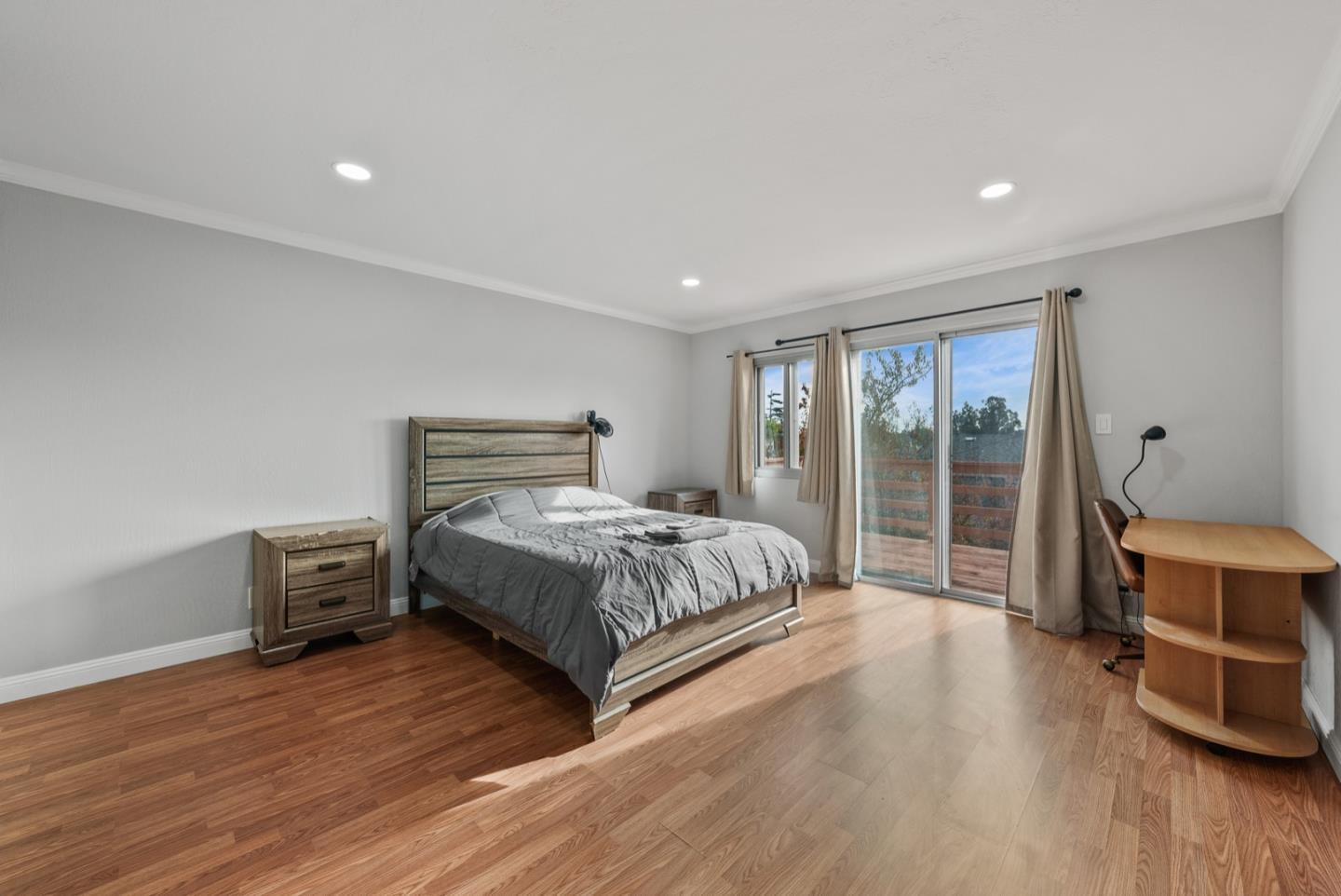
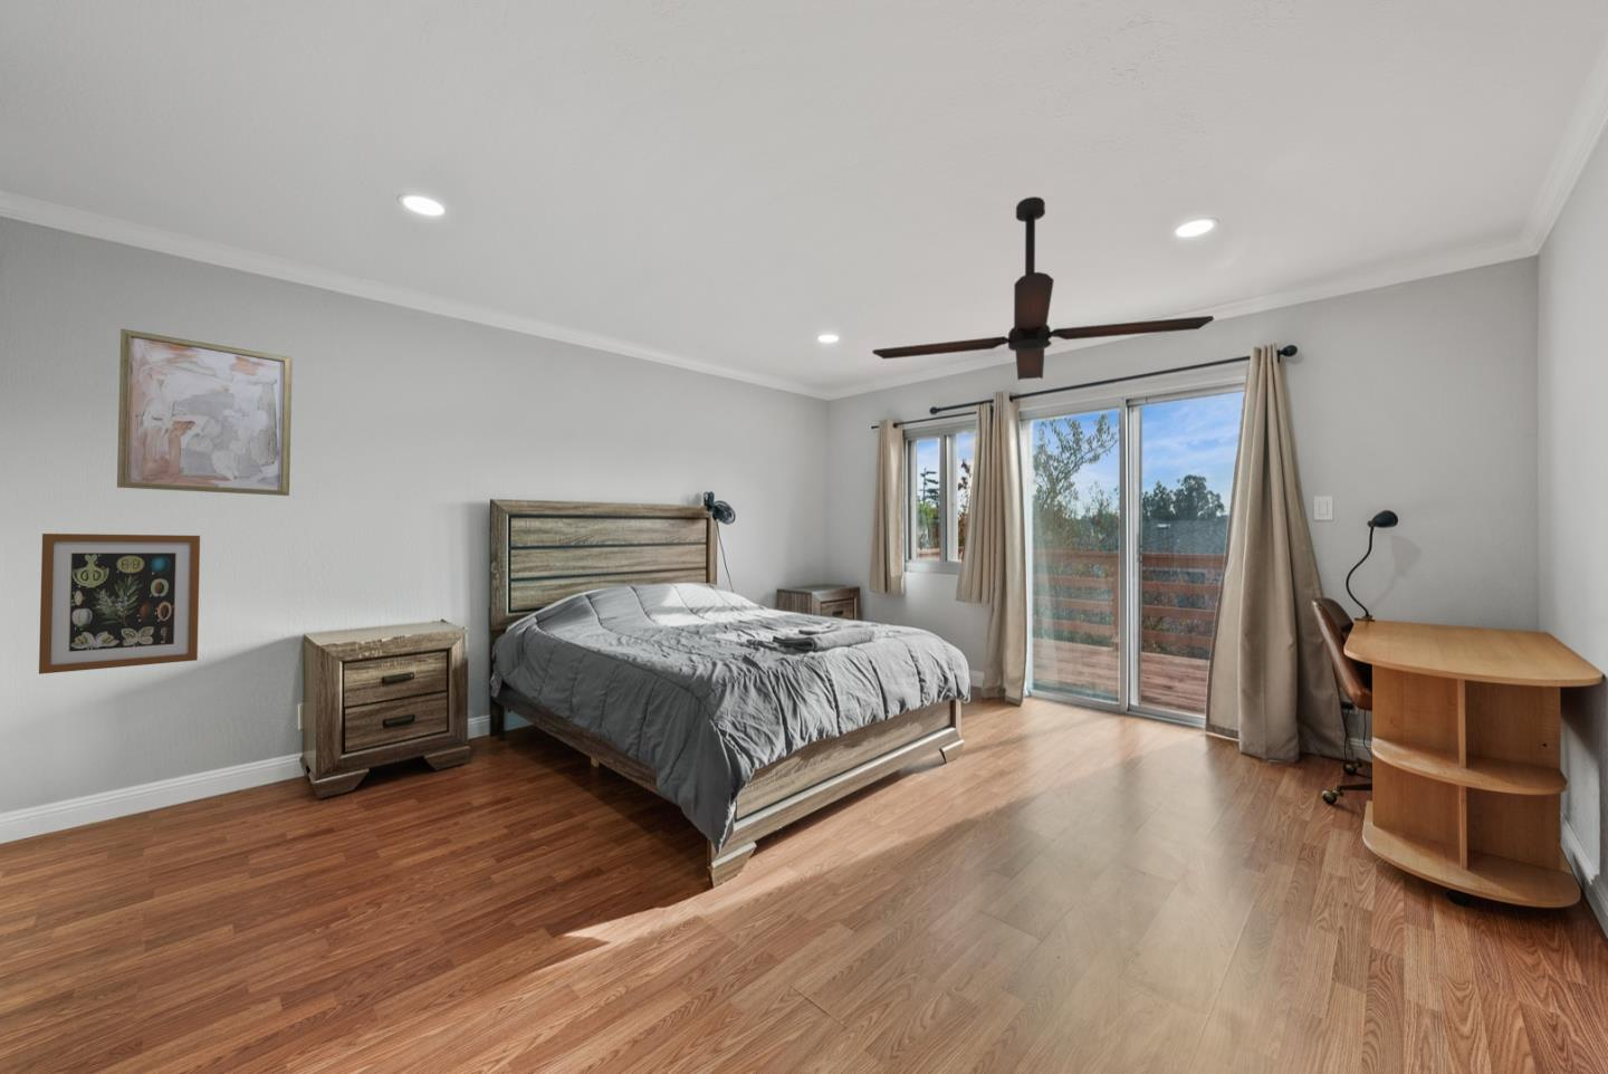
+ wall art (210, 417)
+ ceiling fan (1030, 277)
+ wall art (124, 599)
